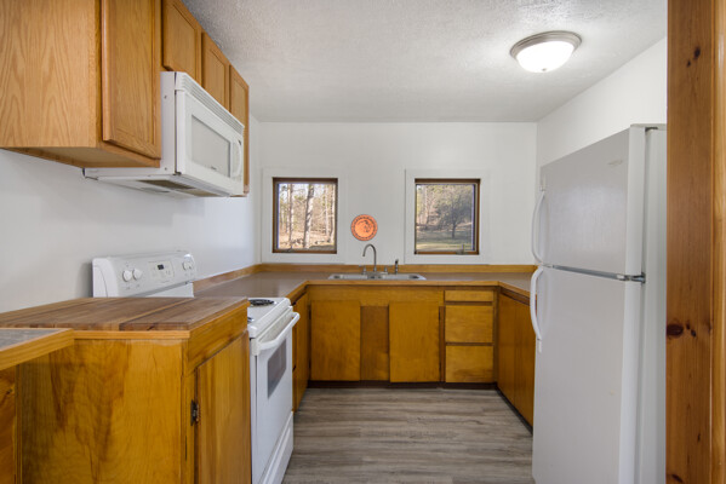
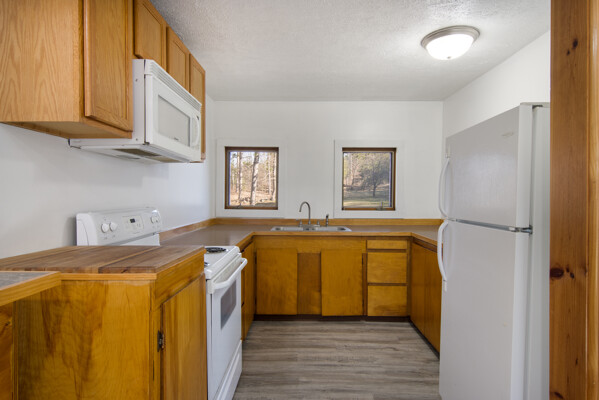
- decorative plate (364, 227)
